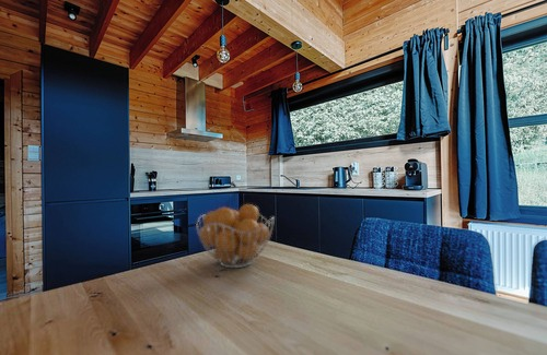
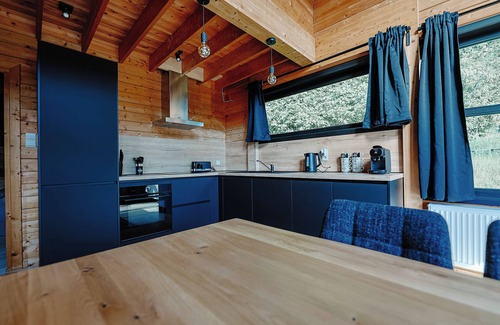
- fruit basket (236, 233)
